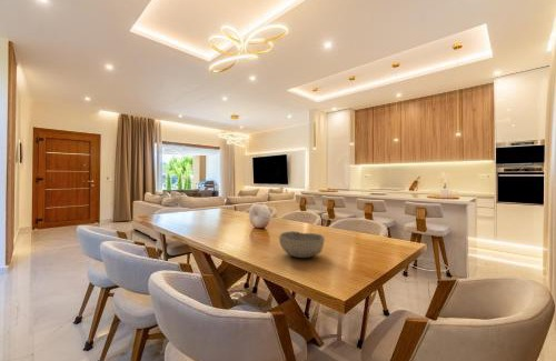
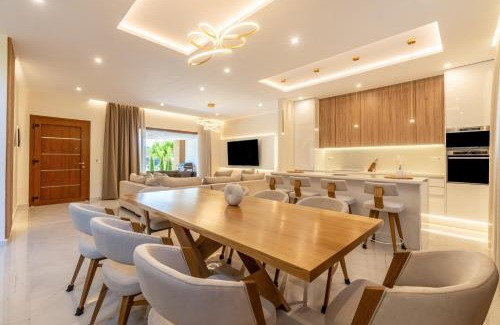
- bowl (301, 244)
